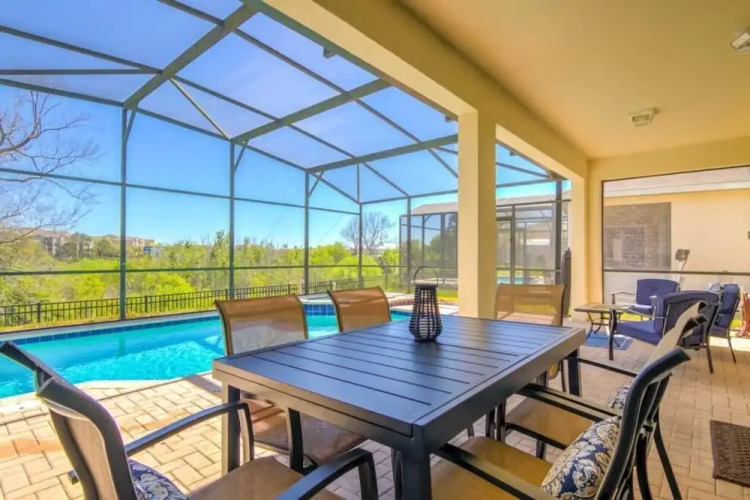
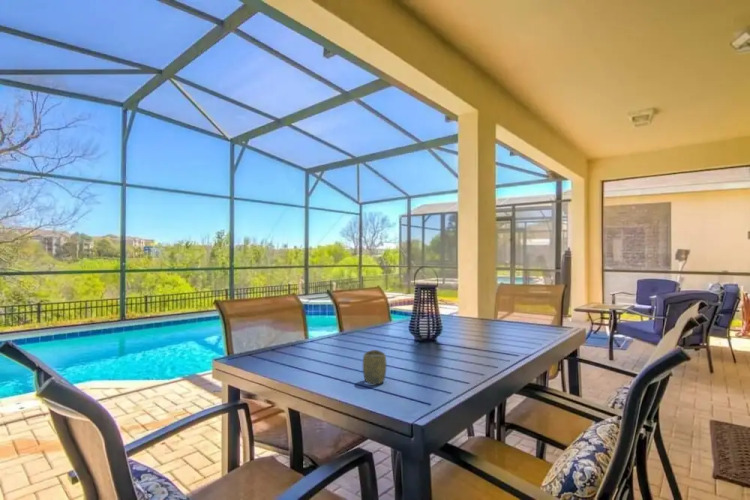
+ cup (374, 366)
